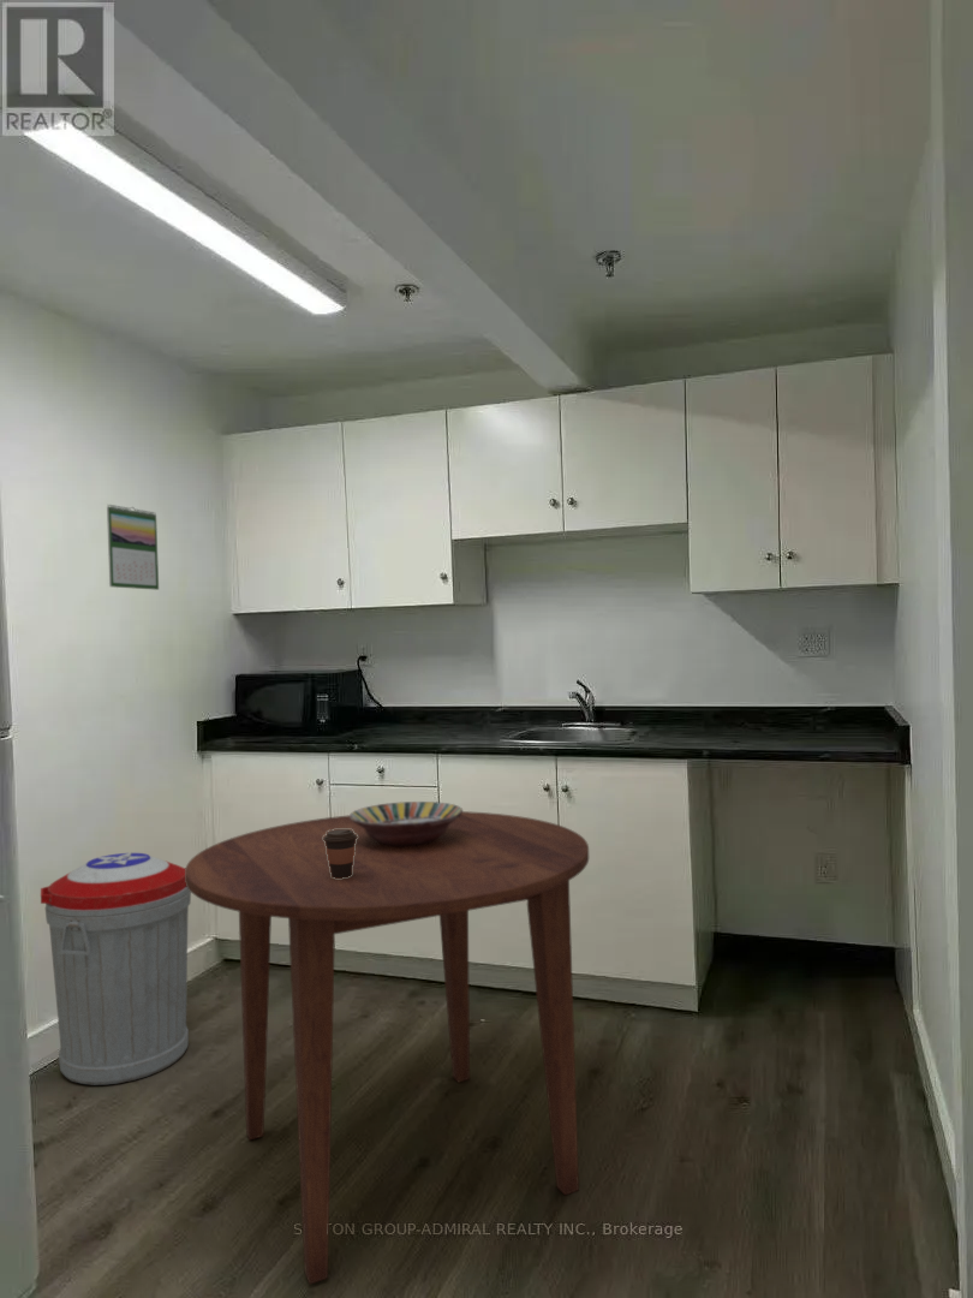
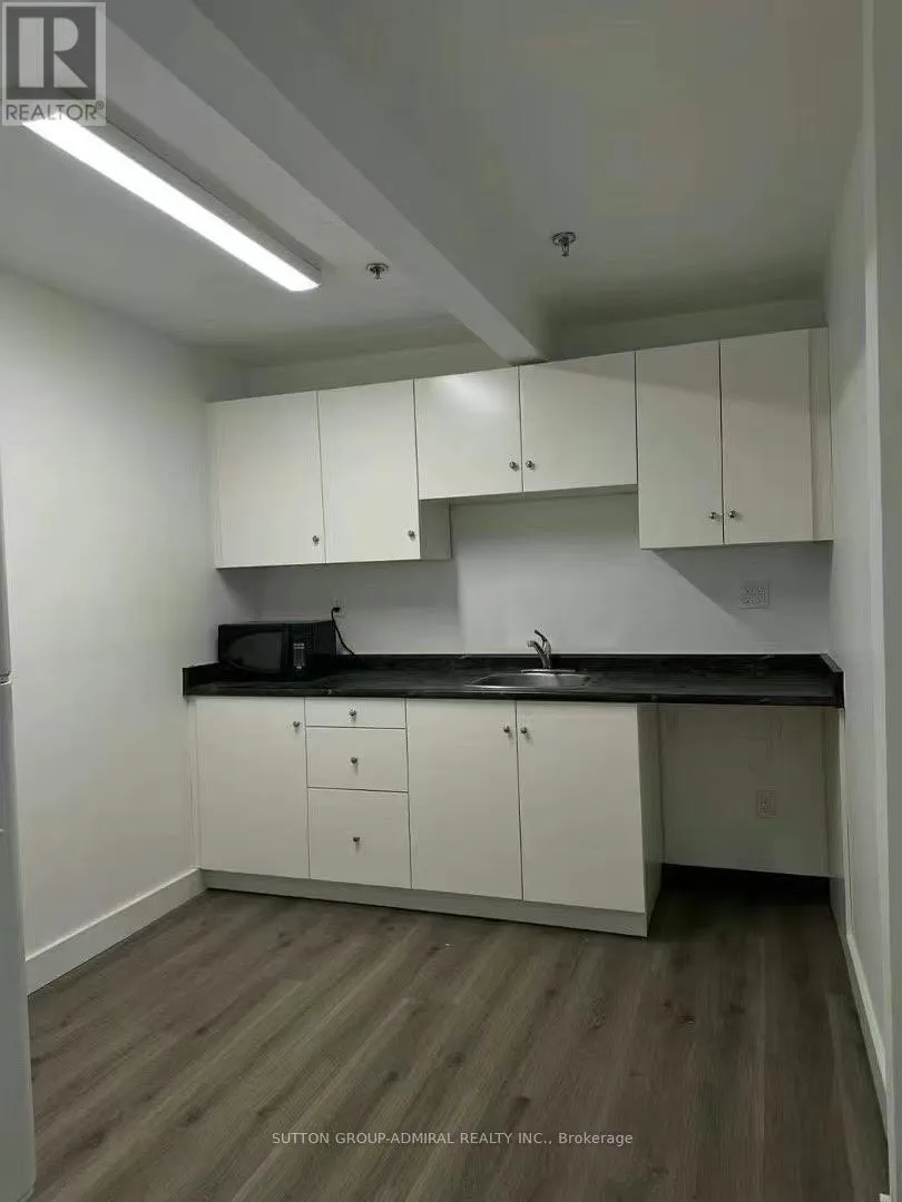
- dining table (446, 996)
- trash can (121, 957)
- coffee cup (340, 852)
- serving bowl (406, 824)
- calendar (133, 547)
